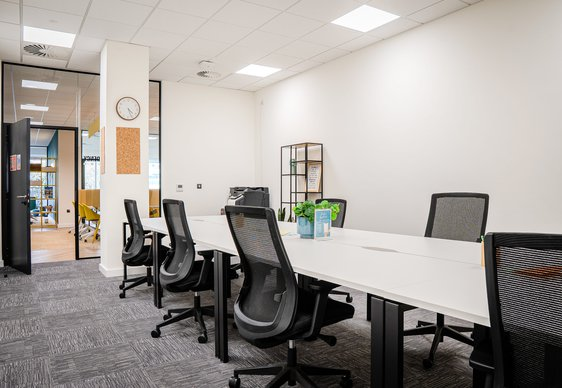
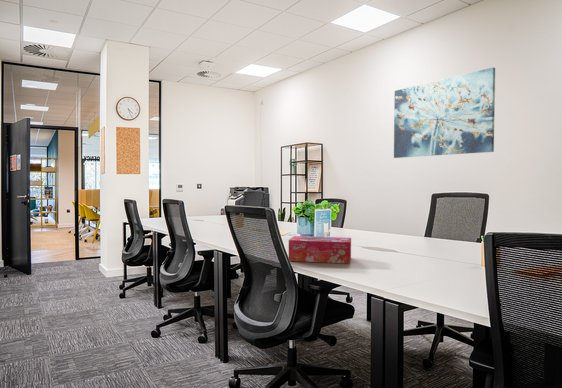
+ tissue box (320, 249)
+ wall art (438, 118)
